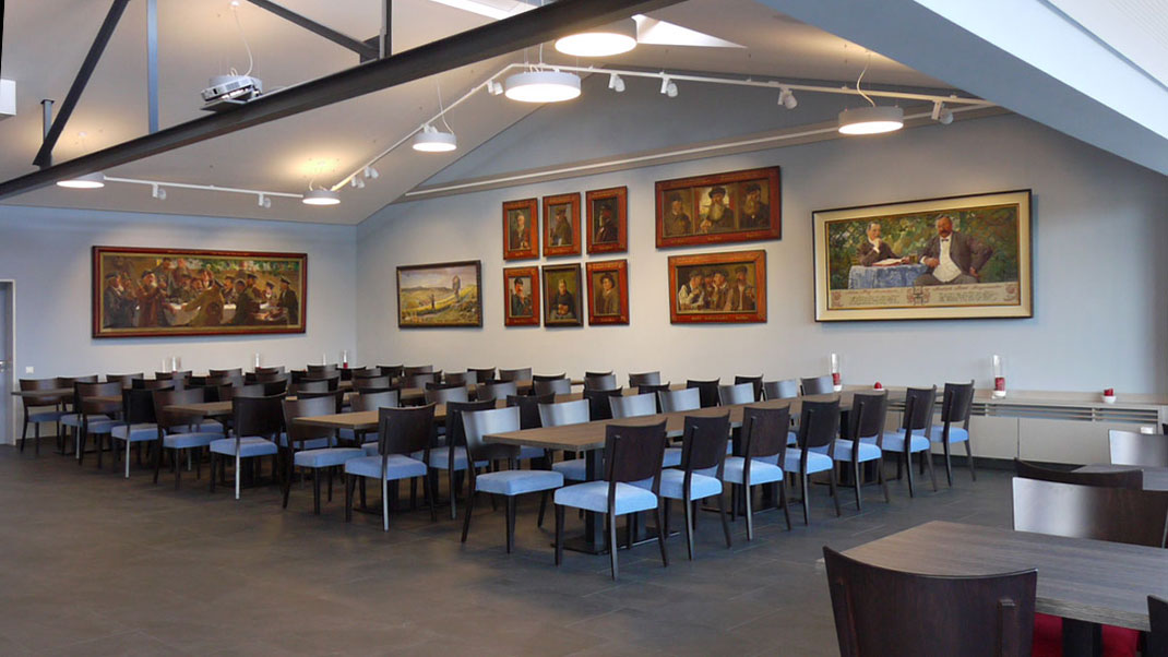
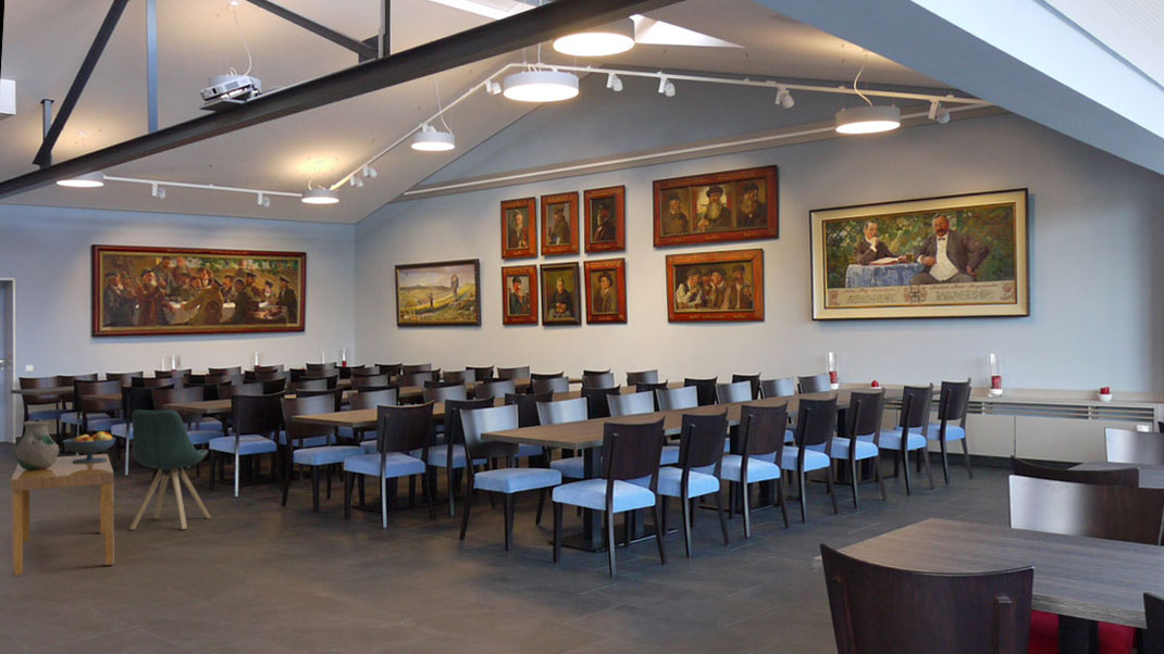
+ fruit bowl (89, 445)
+ vase (37, 444)
+ chair (170, 465)
+ dining table (62, 487)
